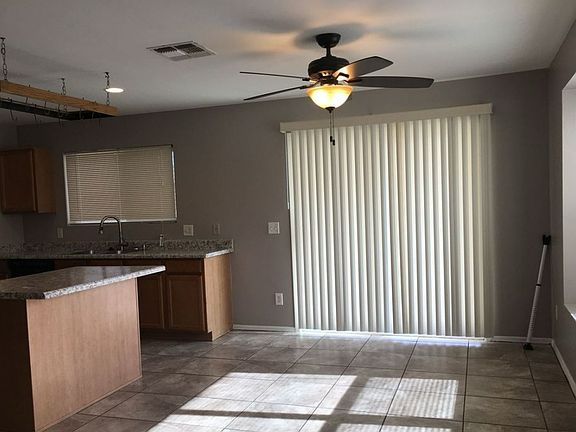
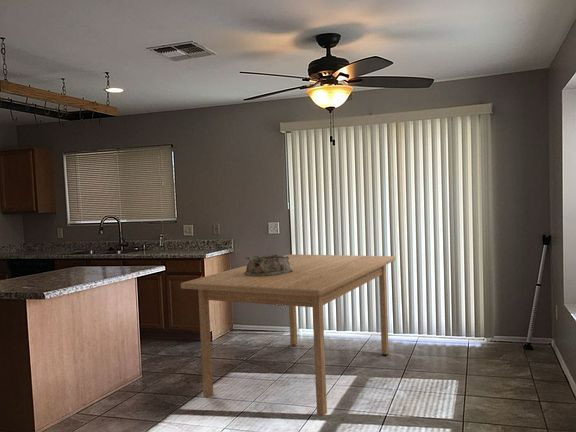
+ table (296, 321)
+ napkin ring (267, 263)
